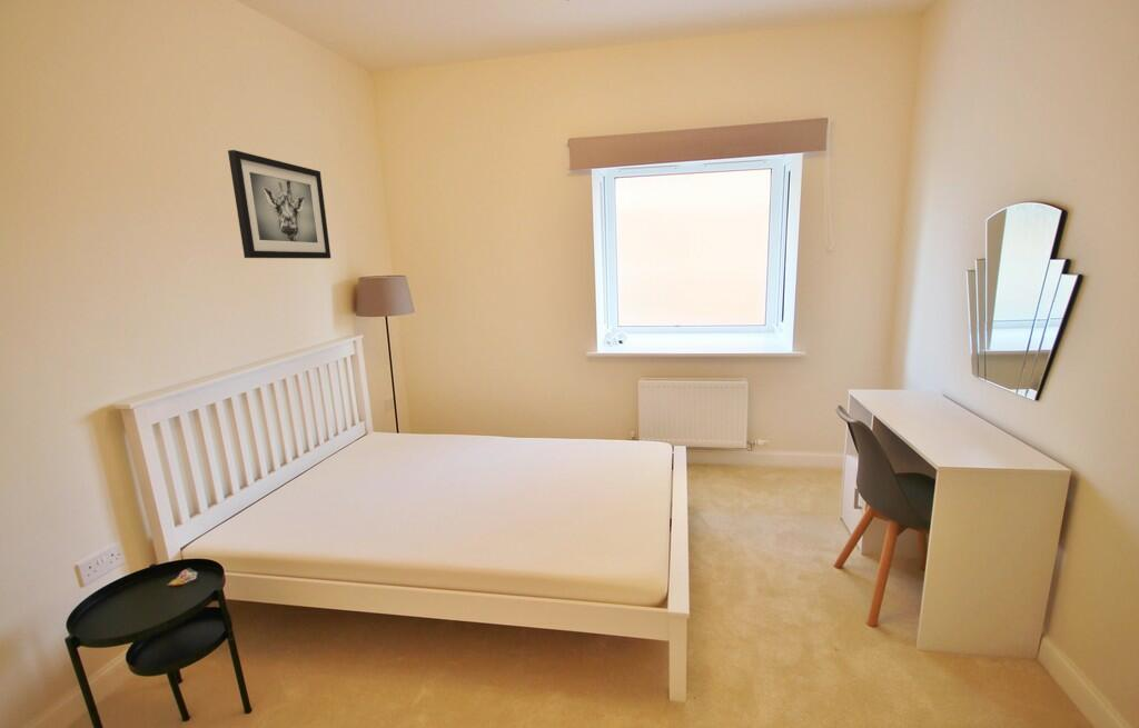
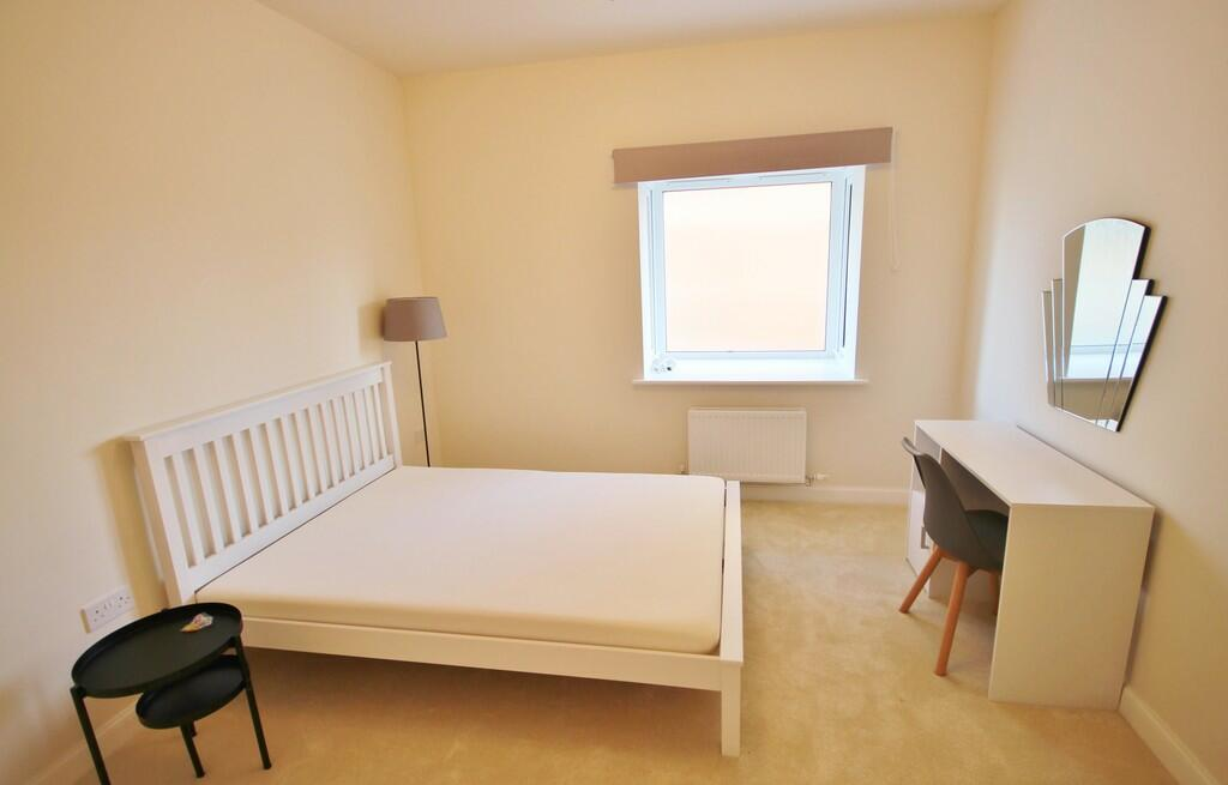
- wall art (285, 210)
